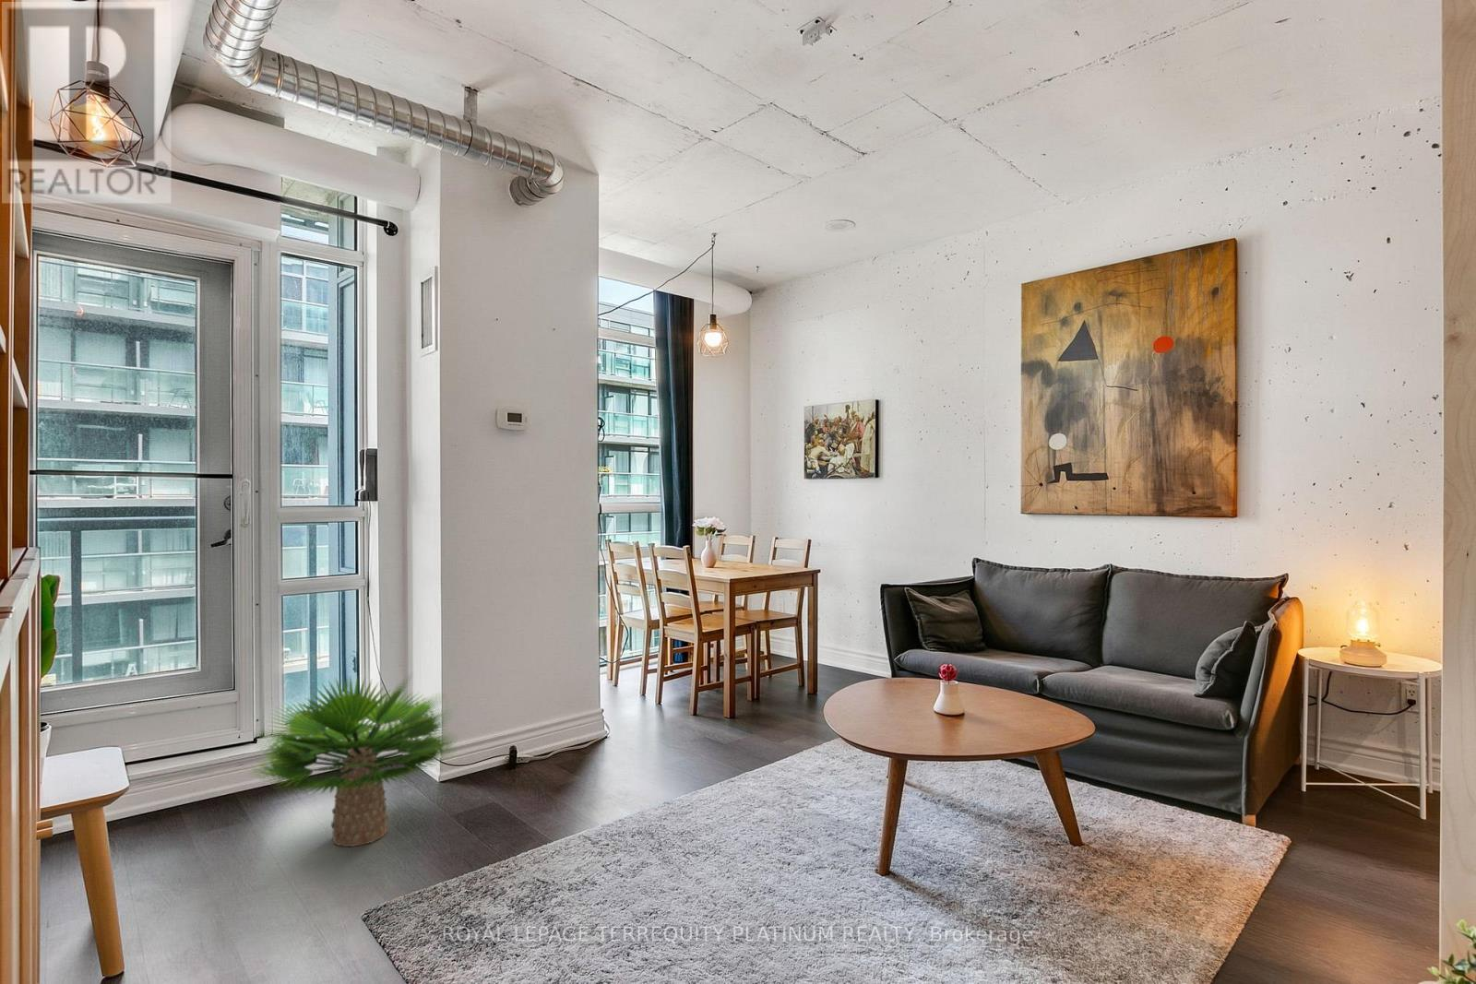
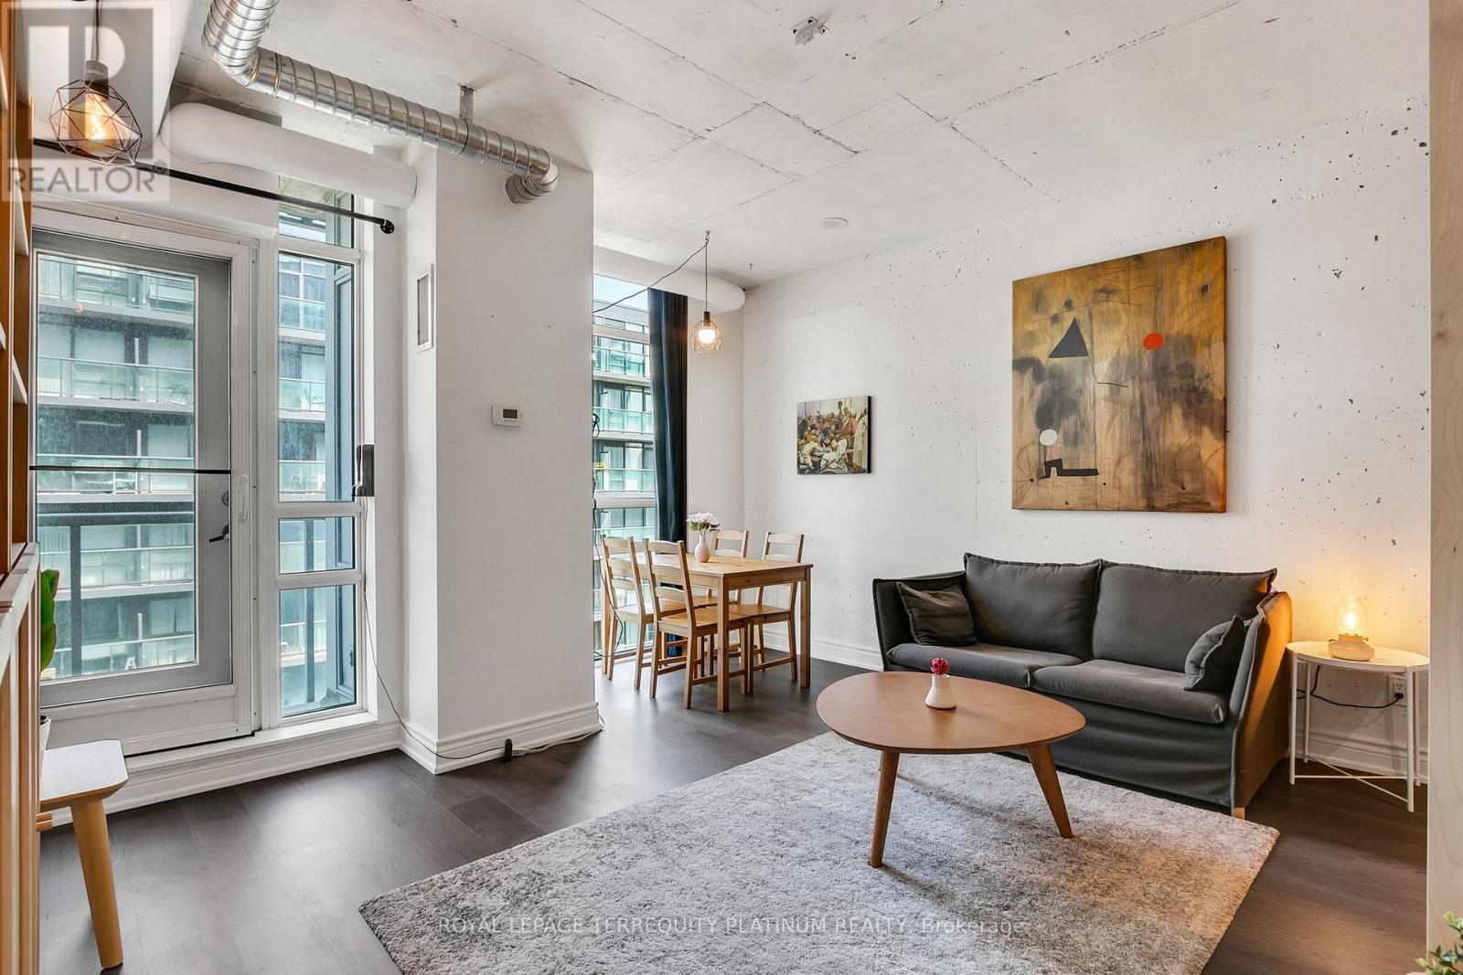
- potted plant (358, 754)
